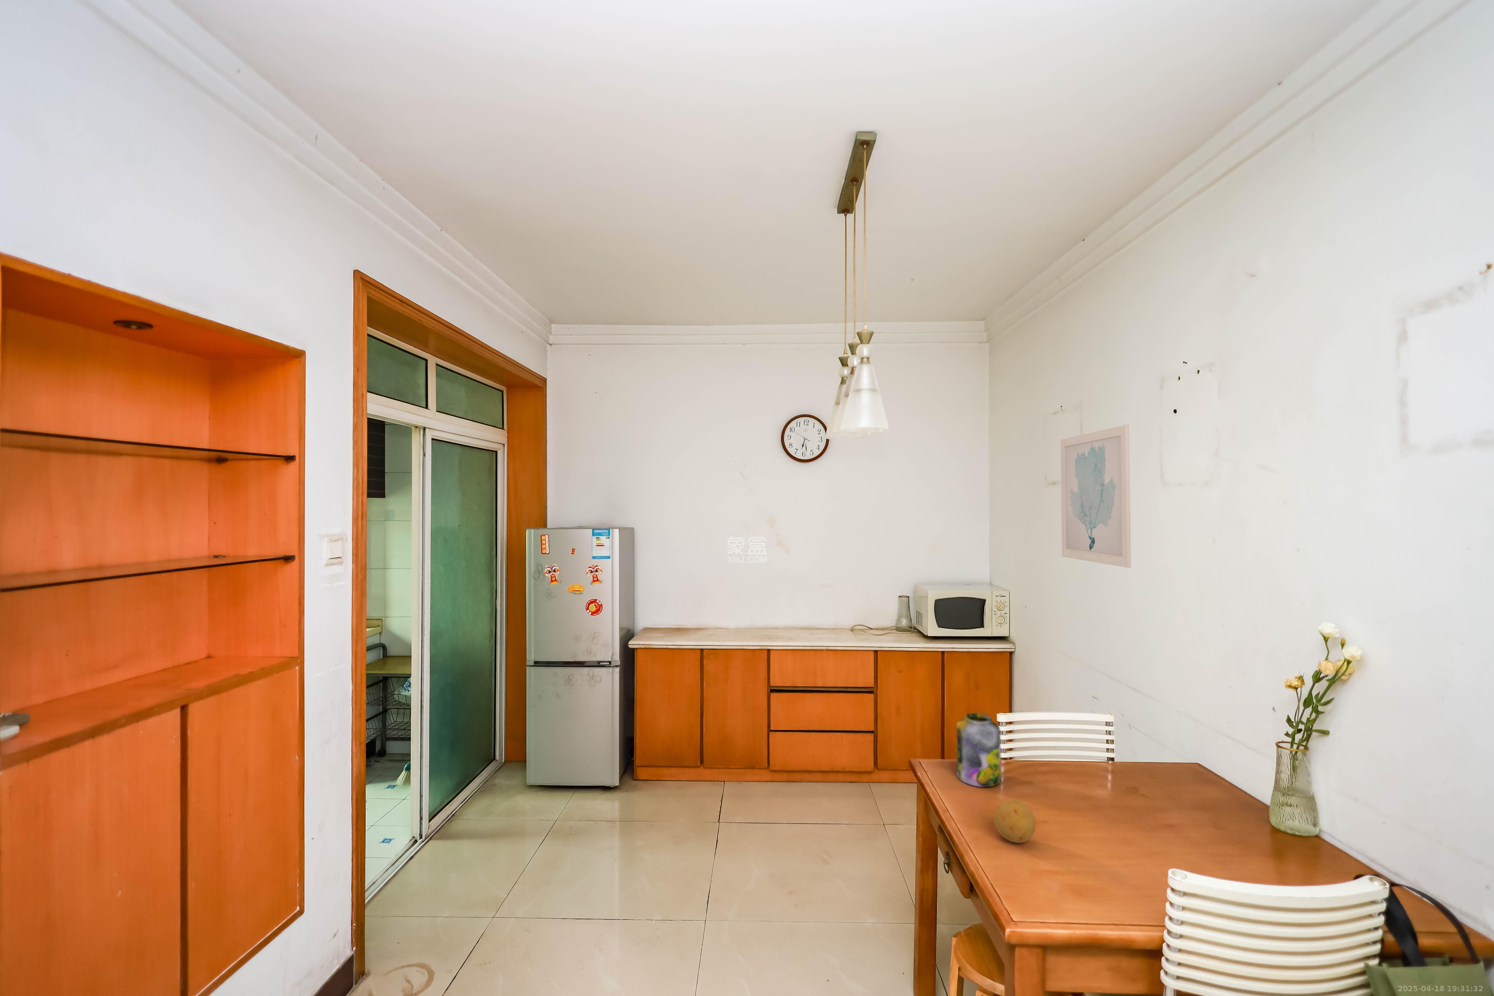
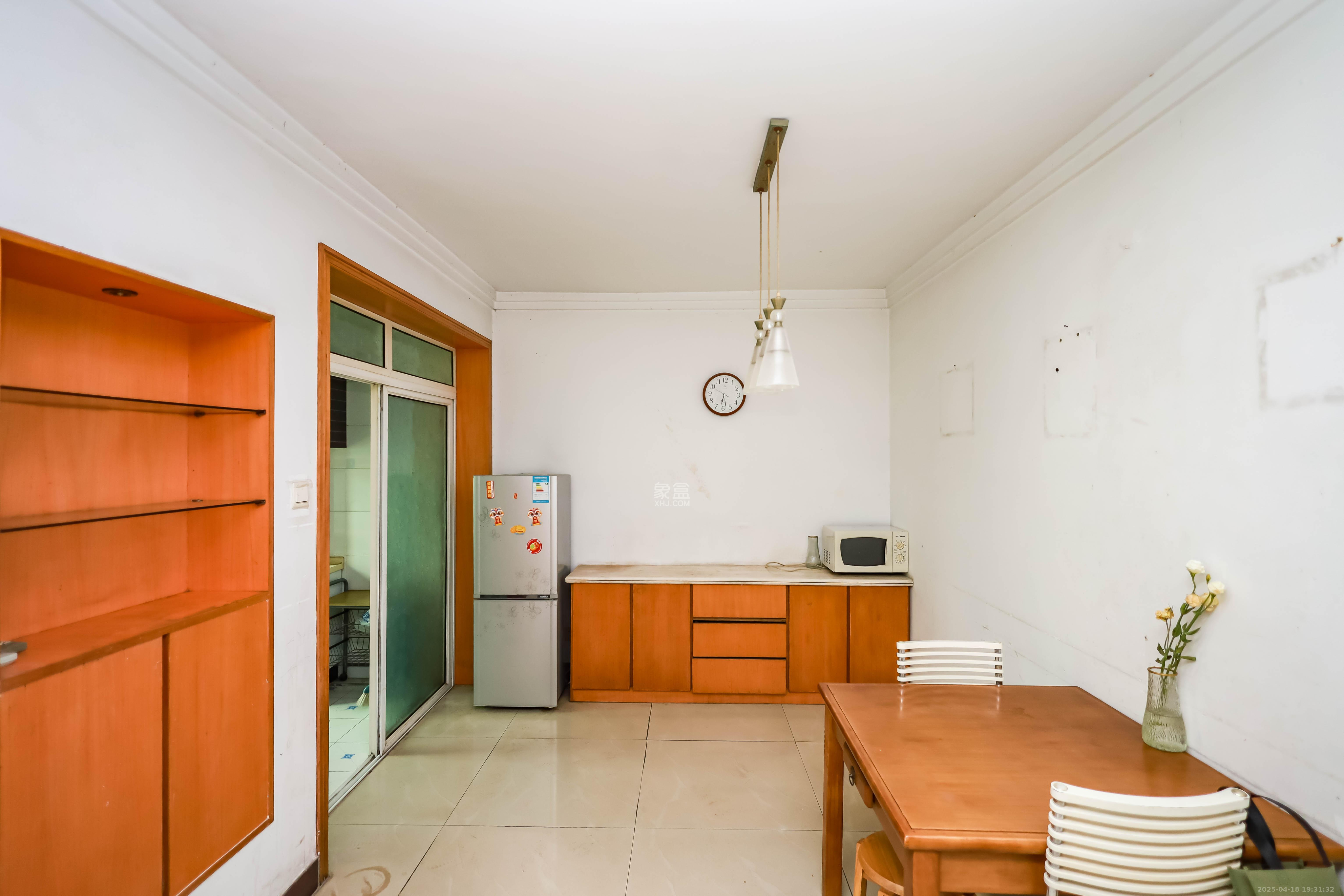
- wall art (1092, 497)
- jar (978, 747)
- fruit (1015, 821)
